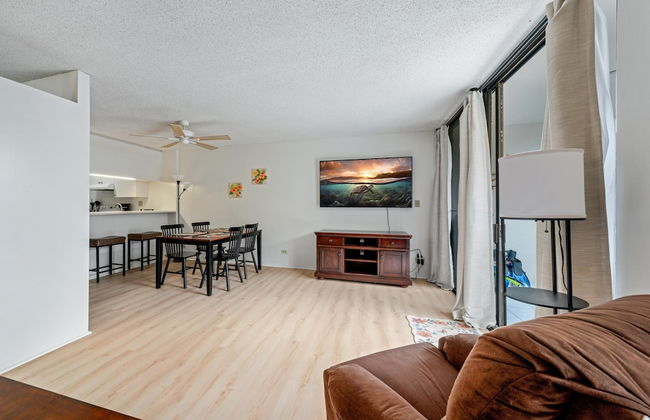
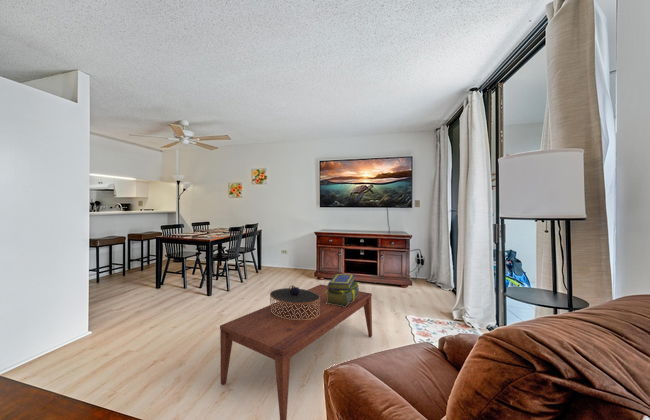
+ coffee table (294, 298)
+ coffee table (308, 331)
+ stack of books (342, 288)
